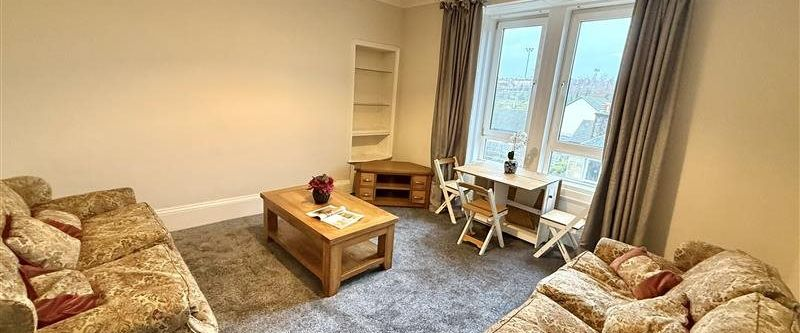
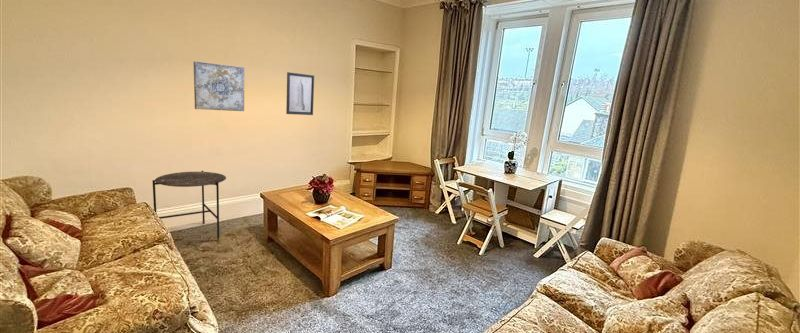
+ wall art (300, 94)
+ wall art (220, 87)
+ side table (192, 212)
